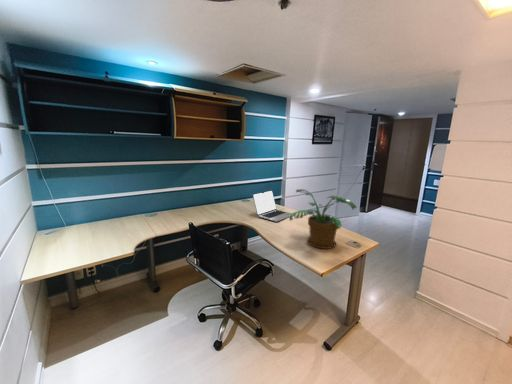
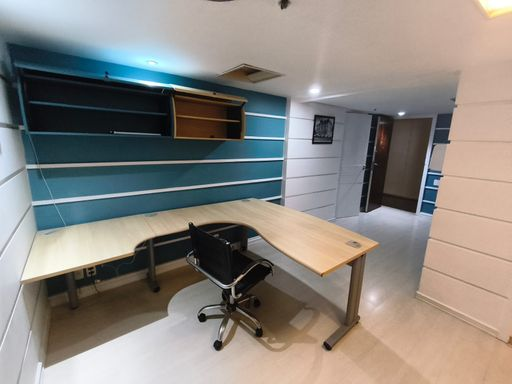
- potted plant (320, 219)
- laptop (274, 204)
